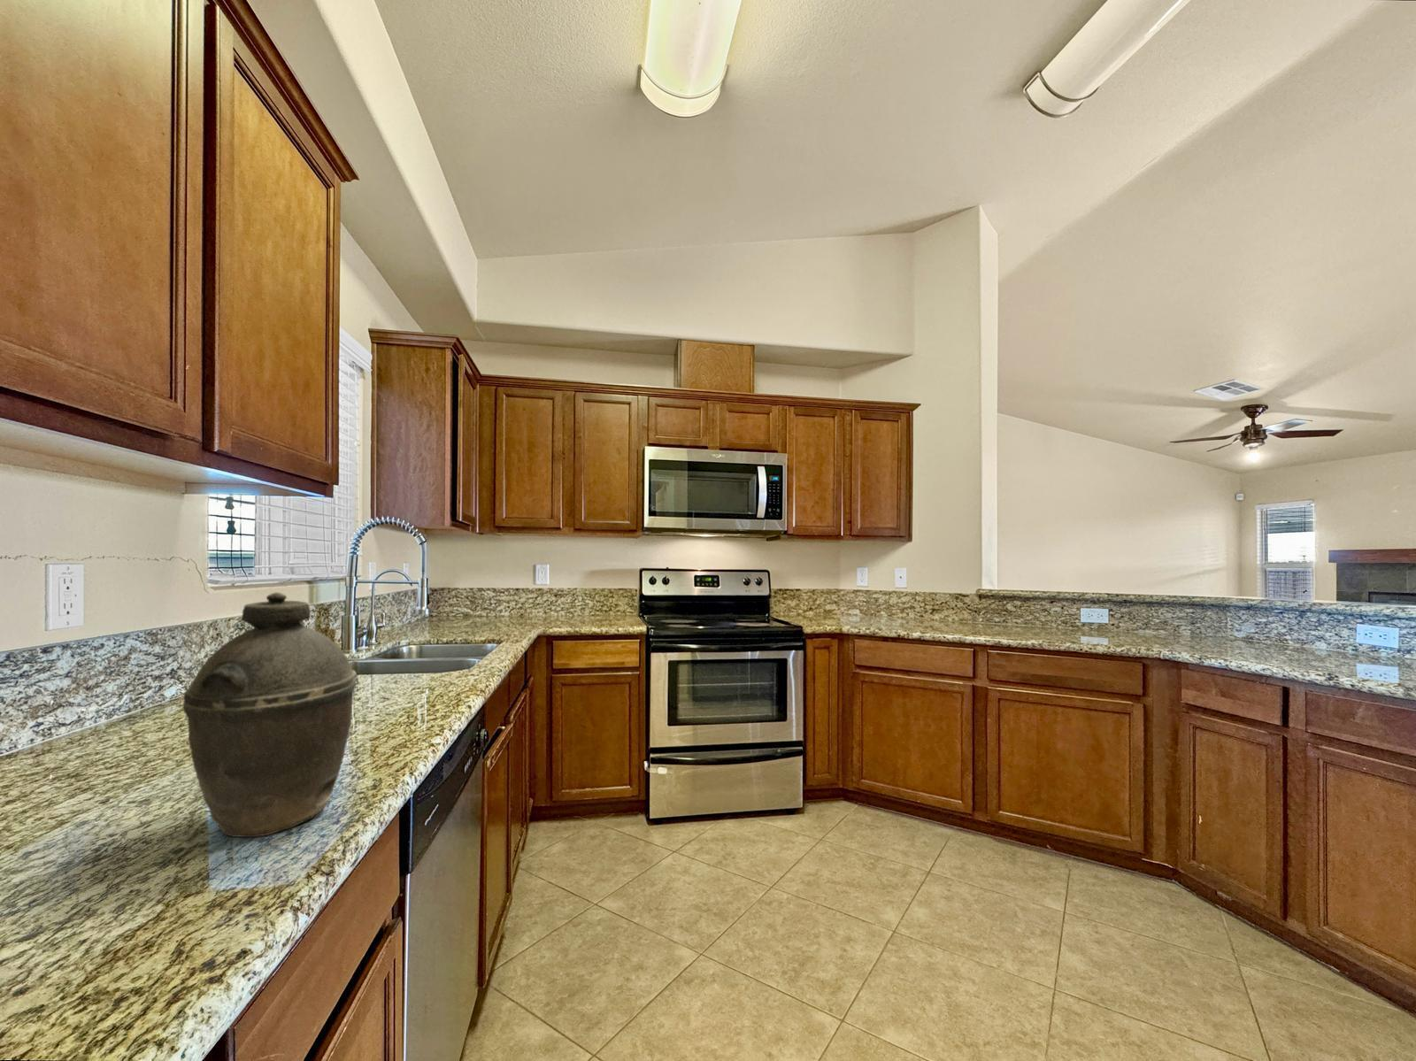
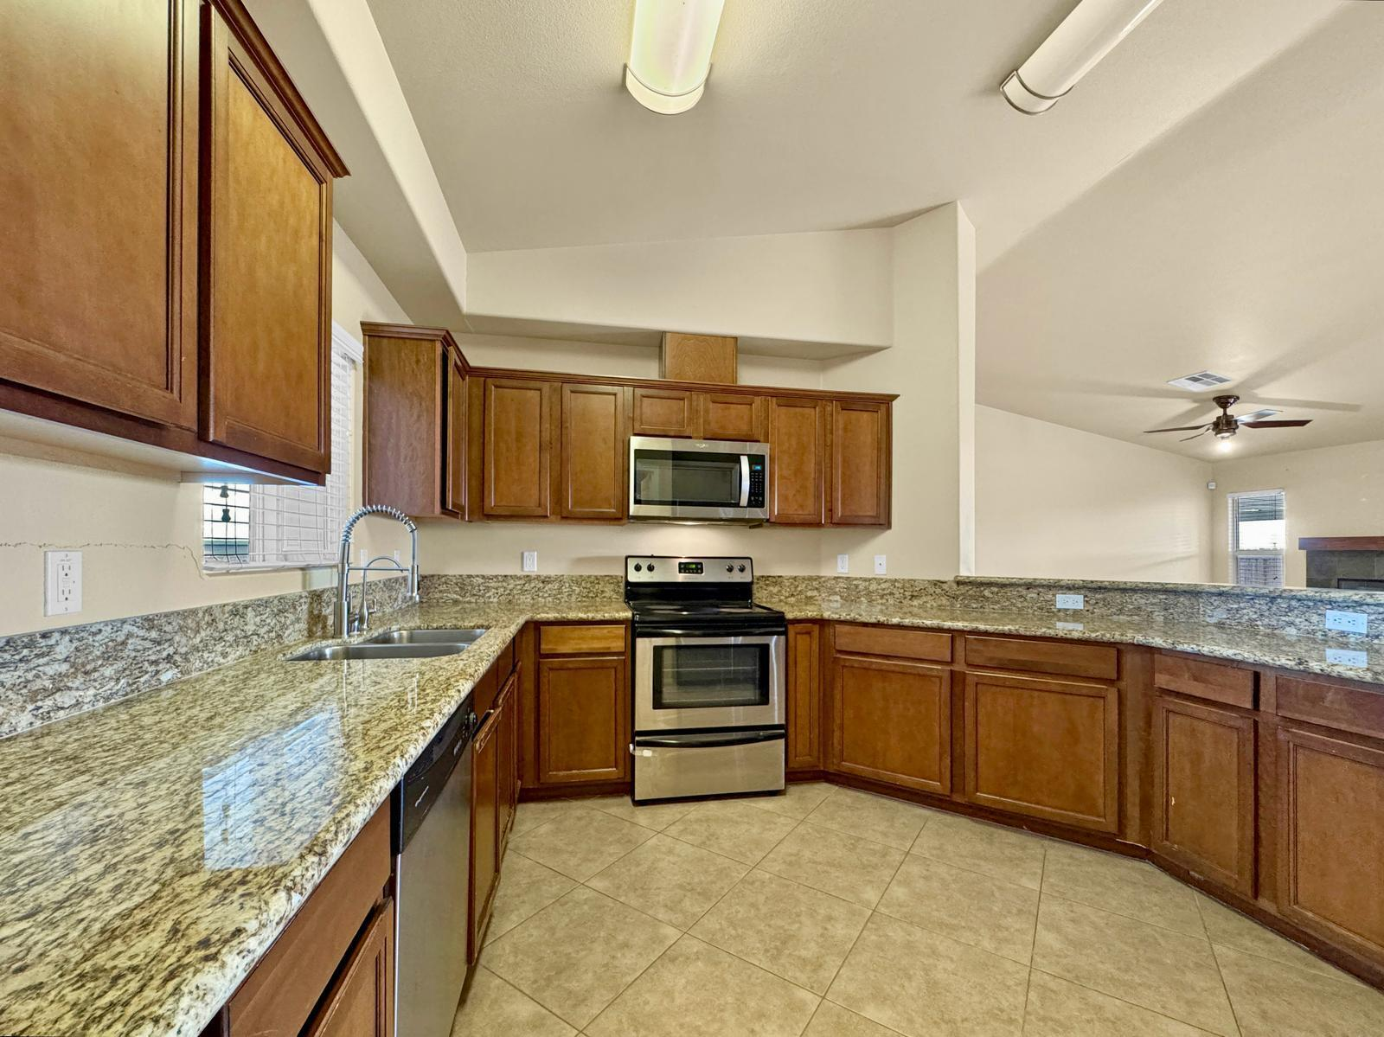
- kettle (275, 703)
